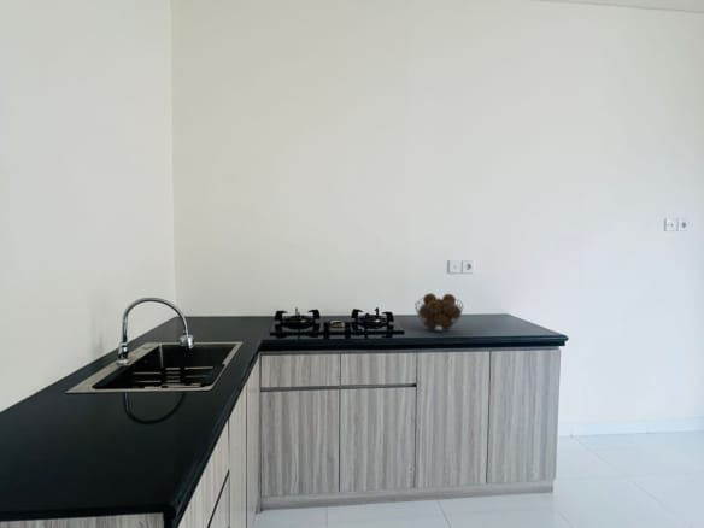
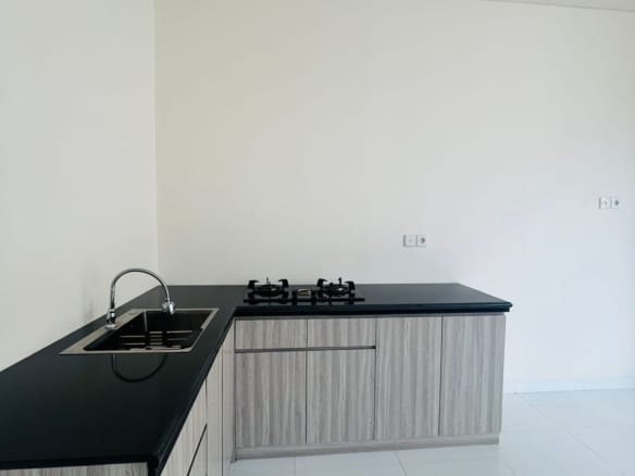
- fruit basket (438, 311)
